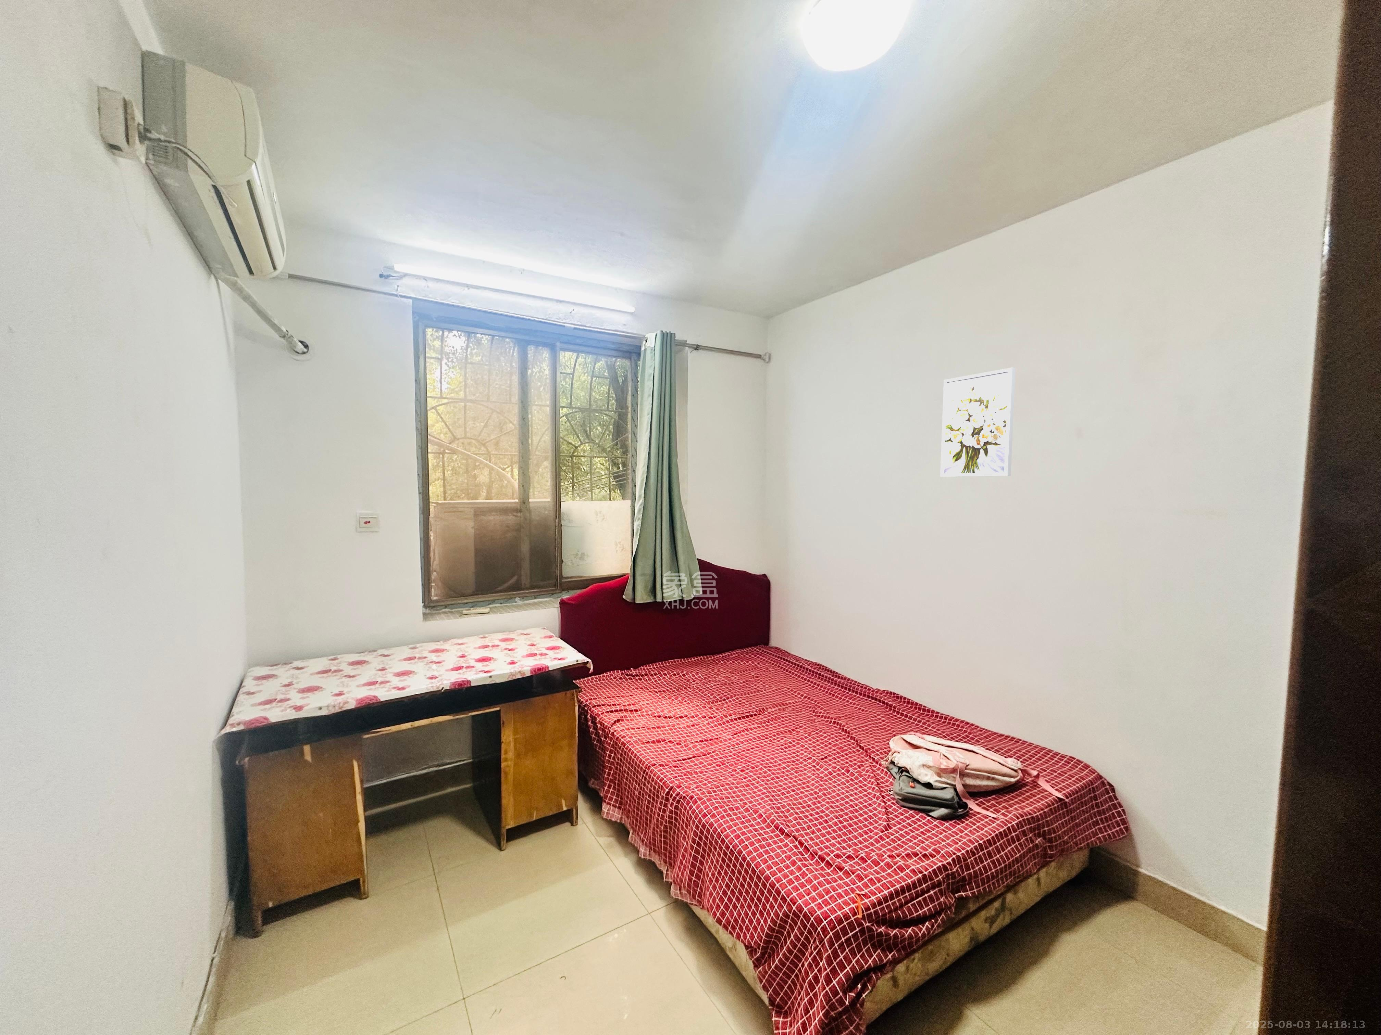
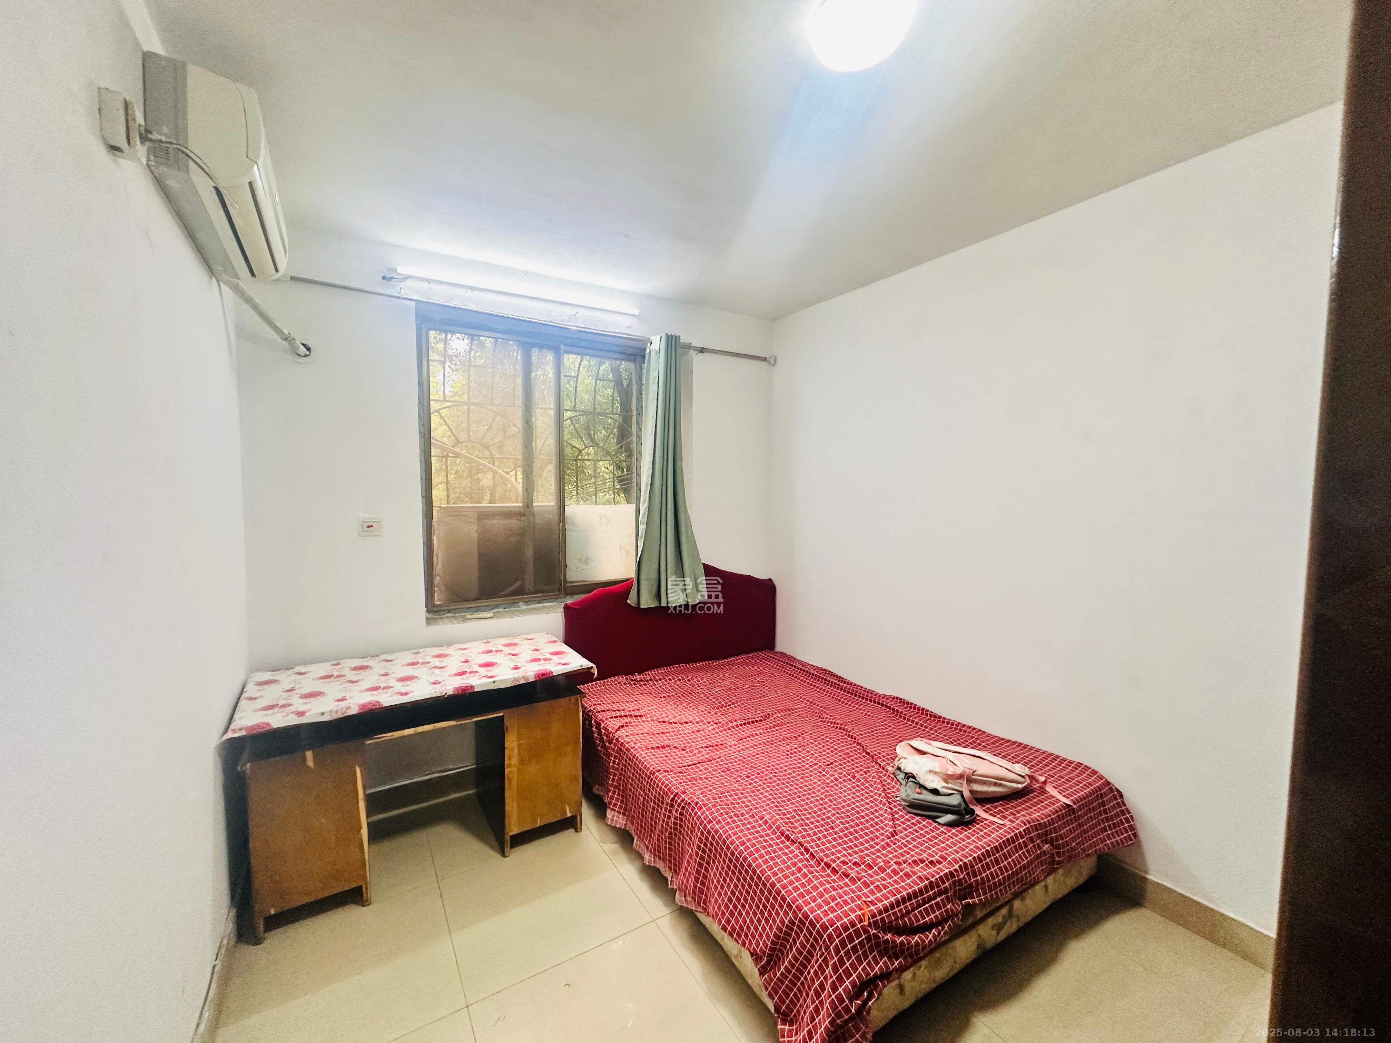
- wall art (975, 425)
